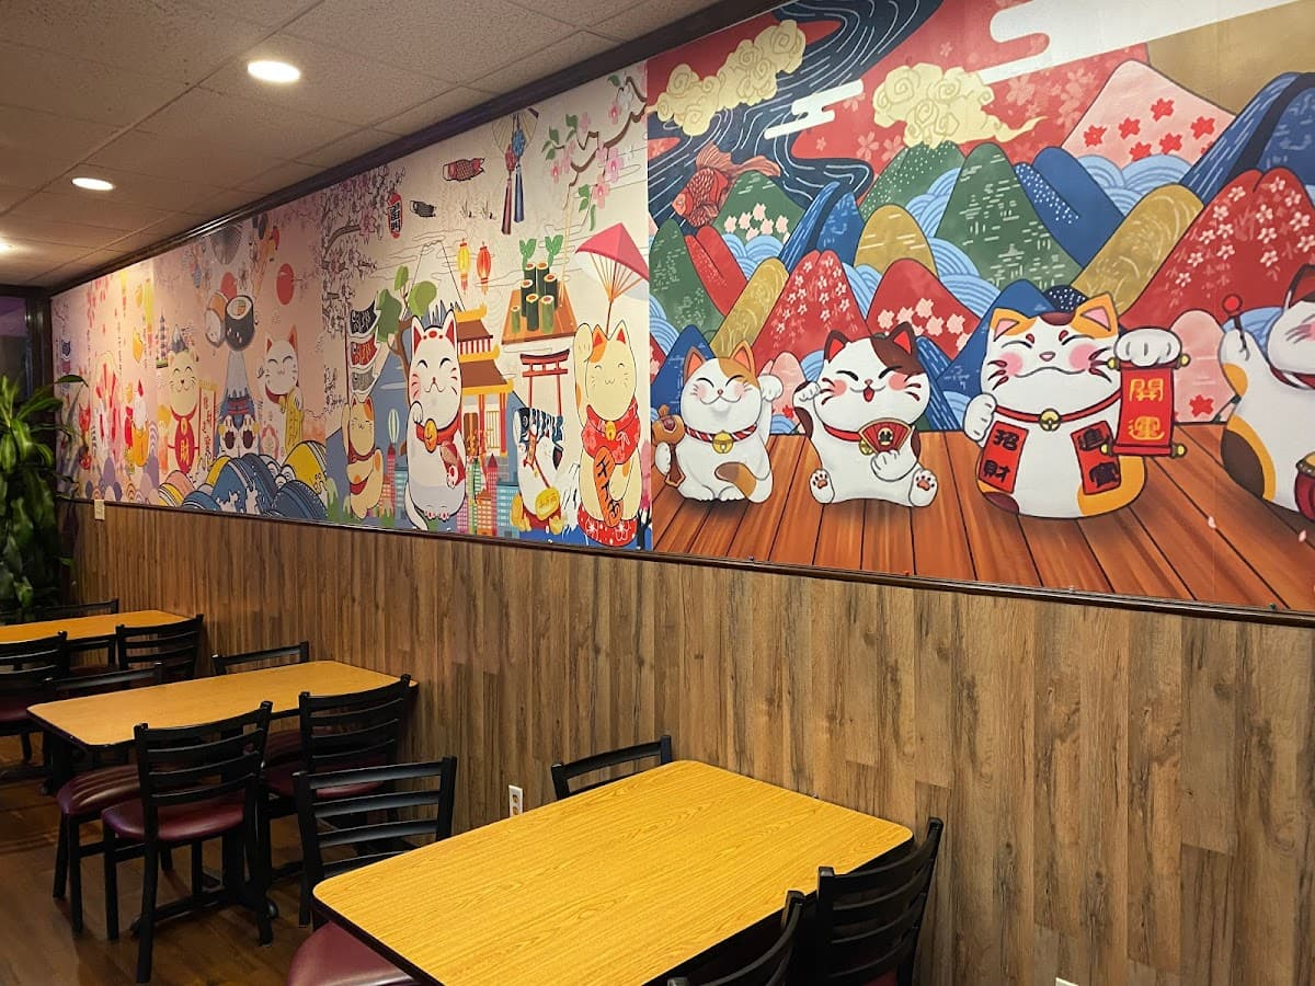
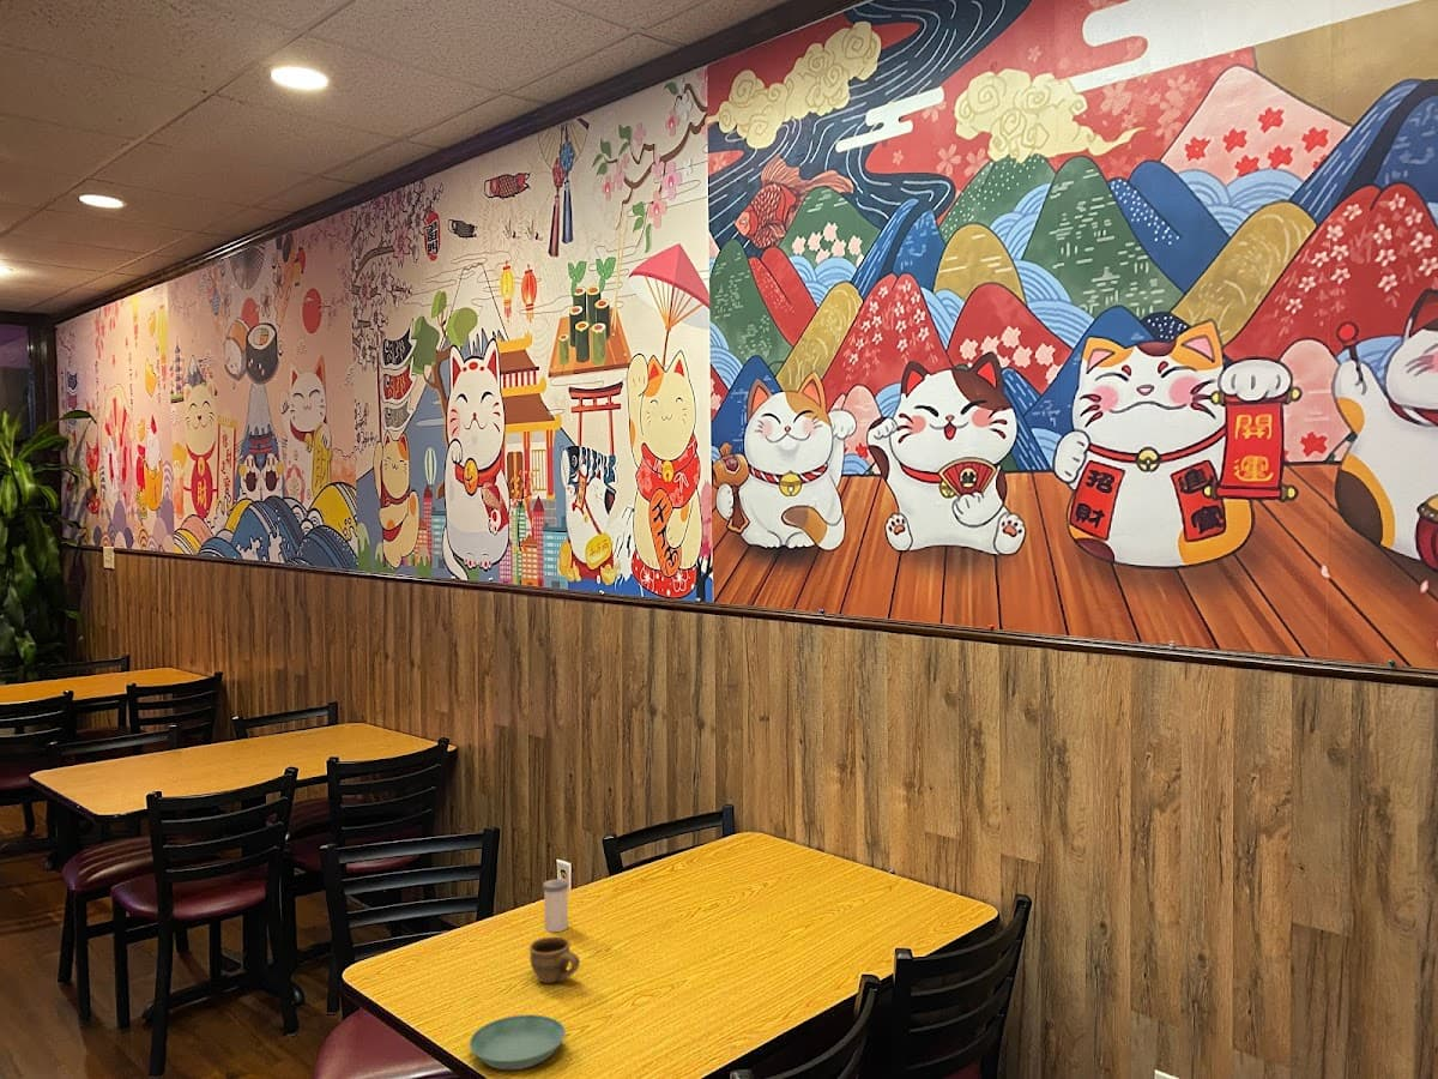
+ salt shaker (556, 905)
+ saucer (518, 1044)
+ cup (555, 963)
